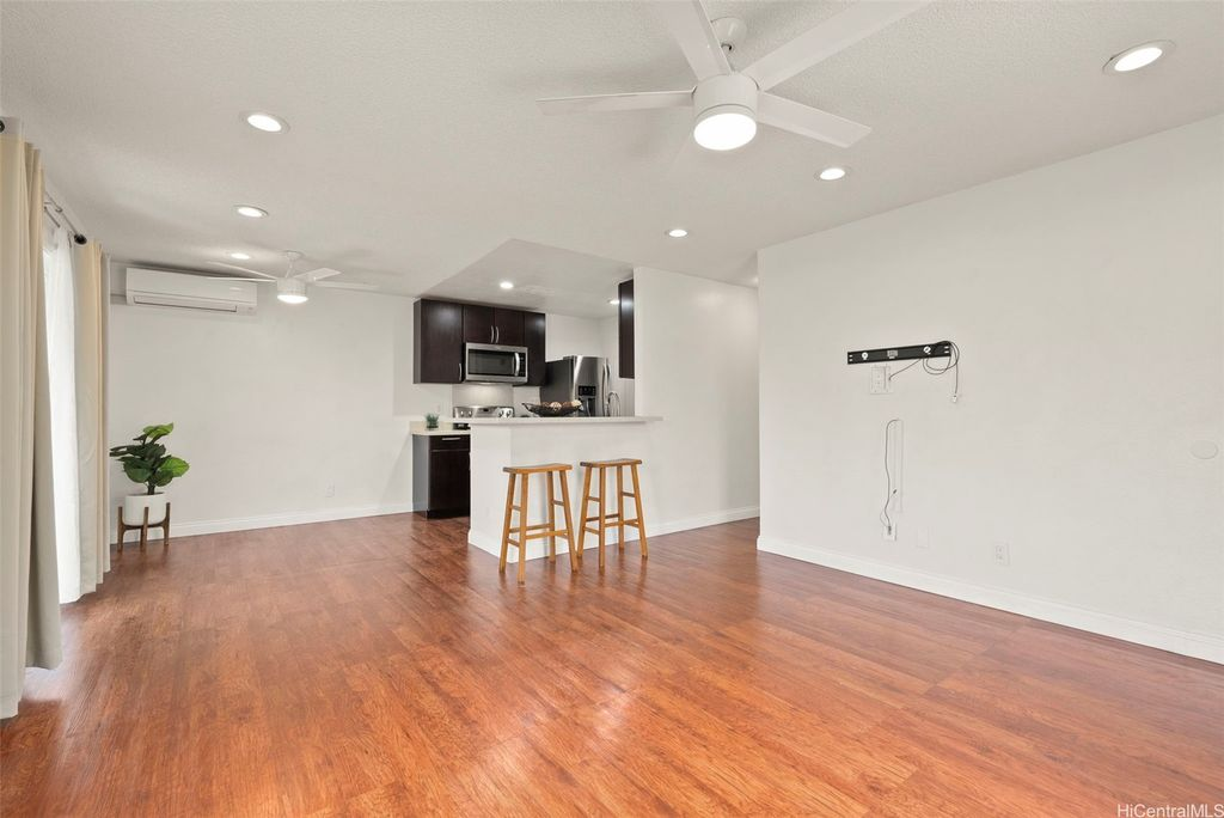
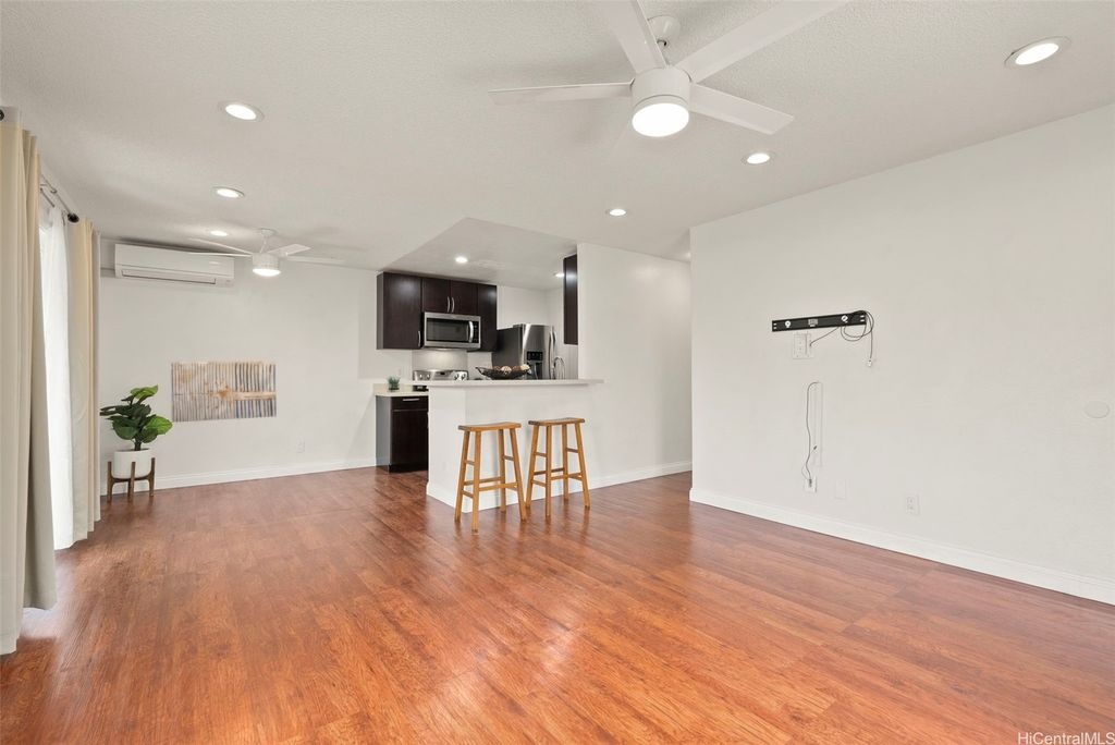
+ wall art (225, 390)
